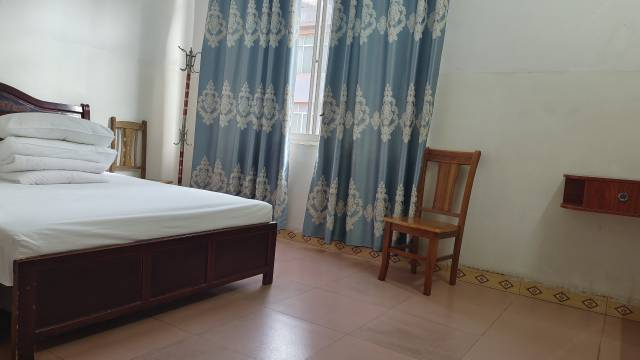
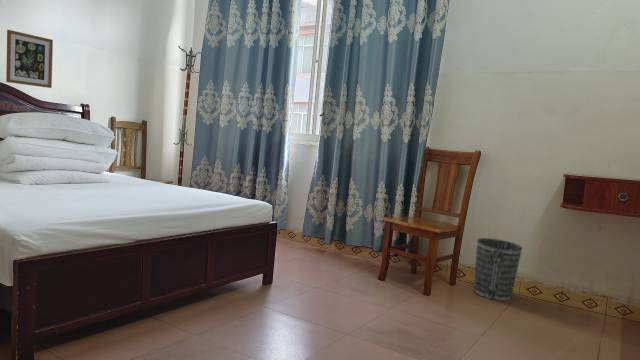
+ wastebasket (495, 269)
+ wall art (30, 60)
